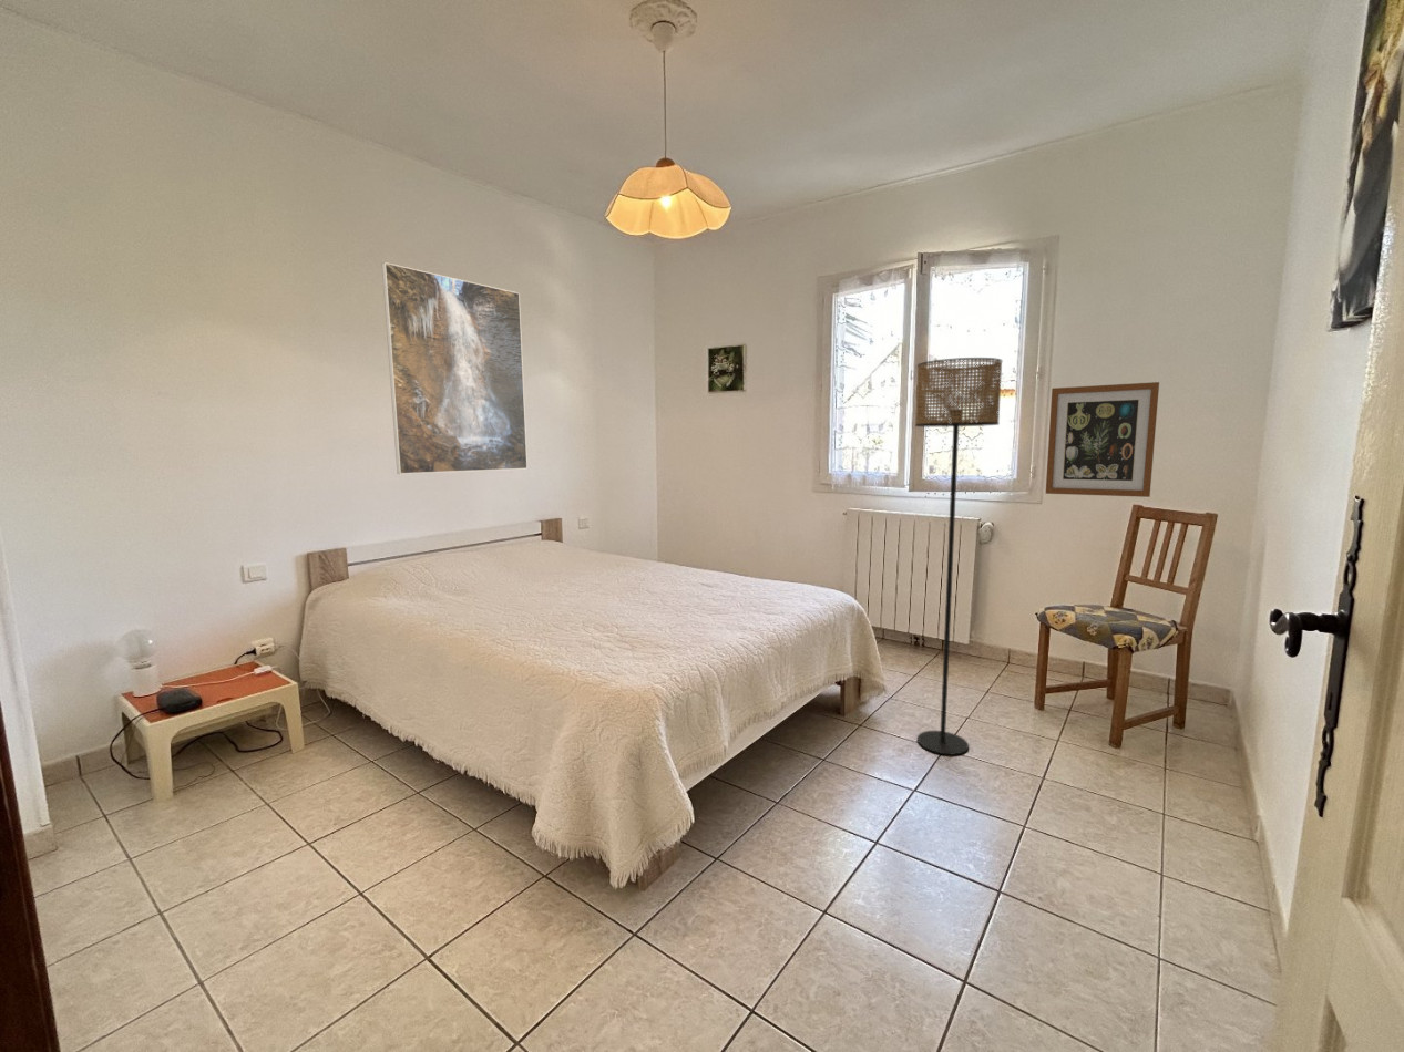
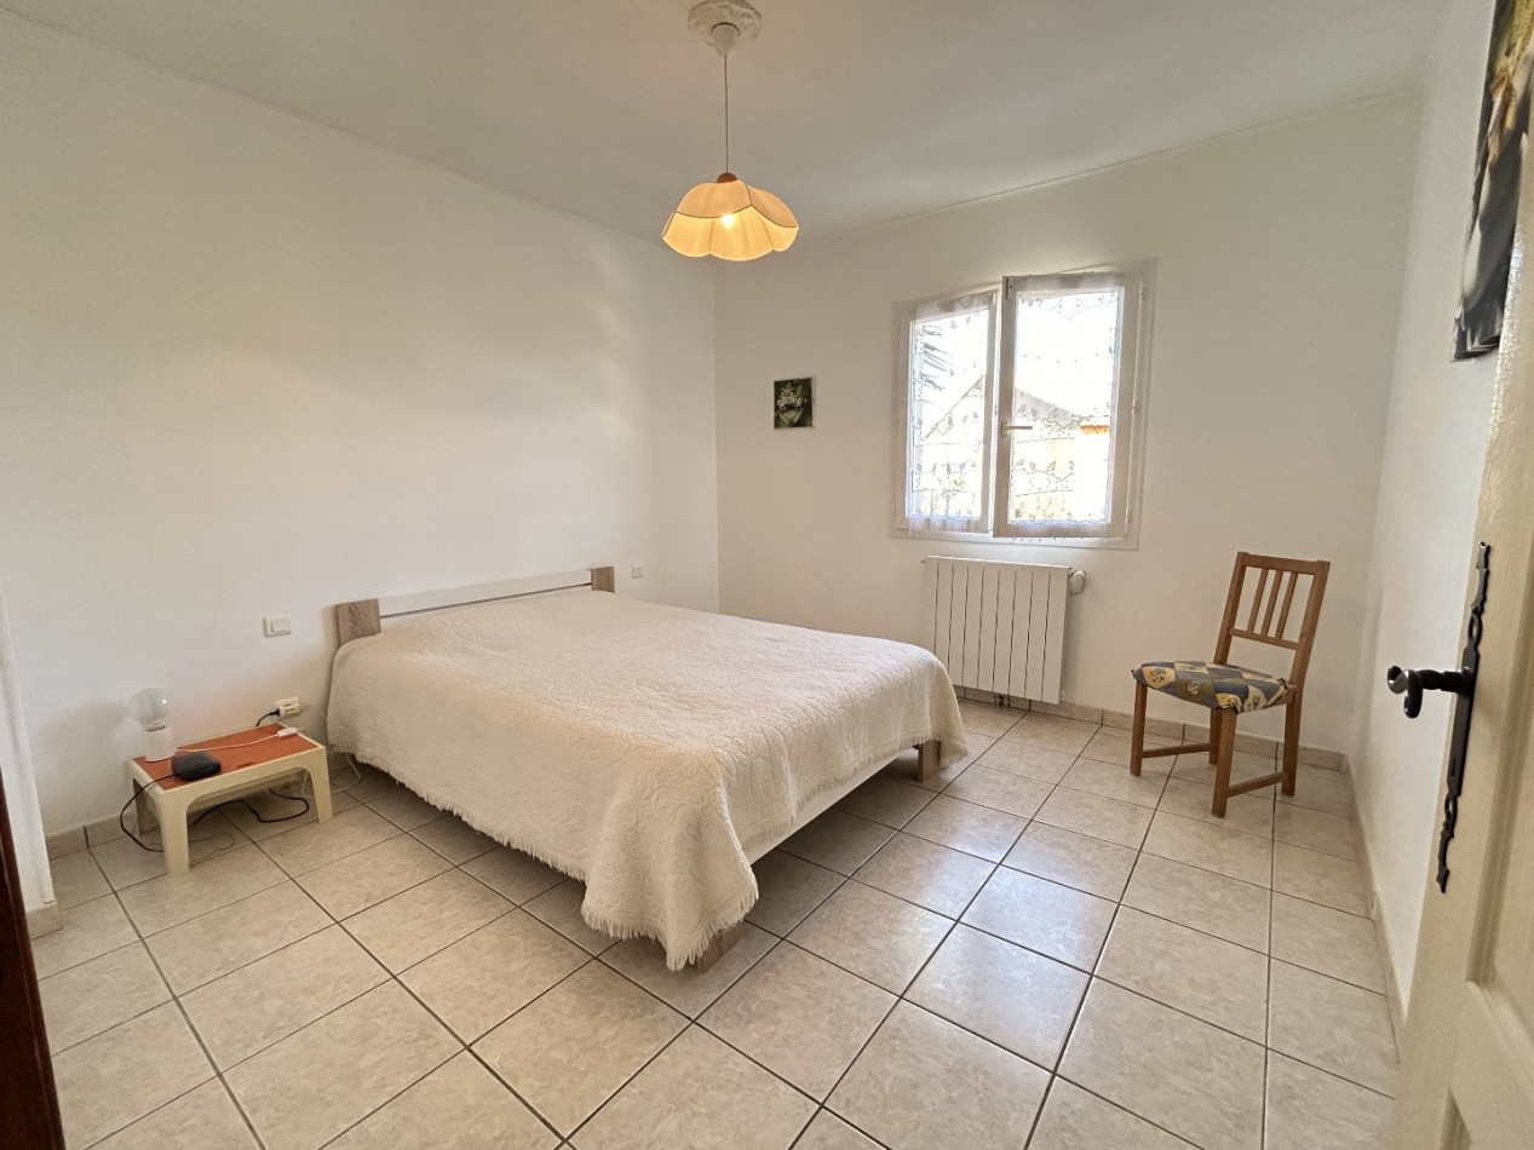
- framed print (462, 377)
- wall art (1099, 441)
- floor lamp (950, 560)
